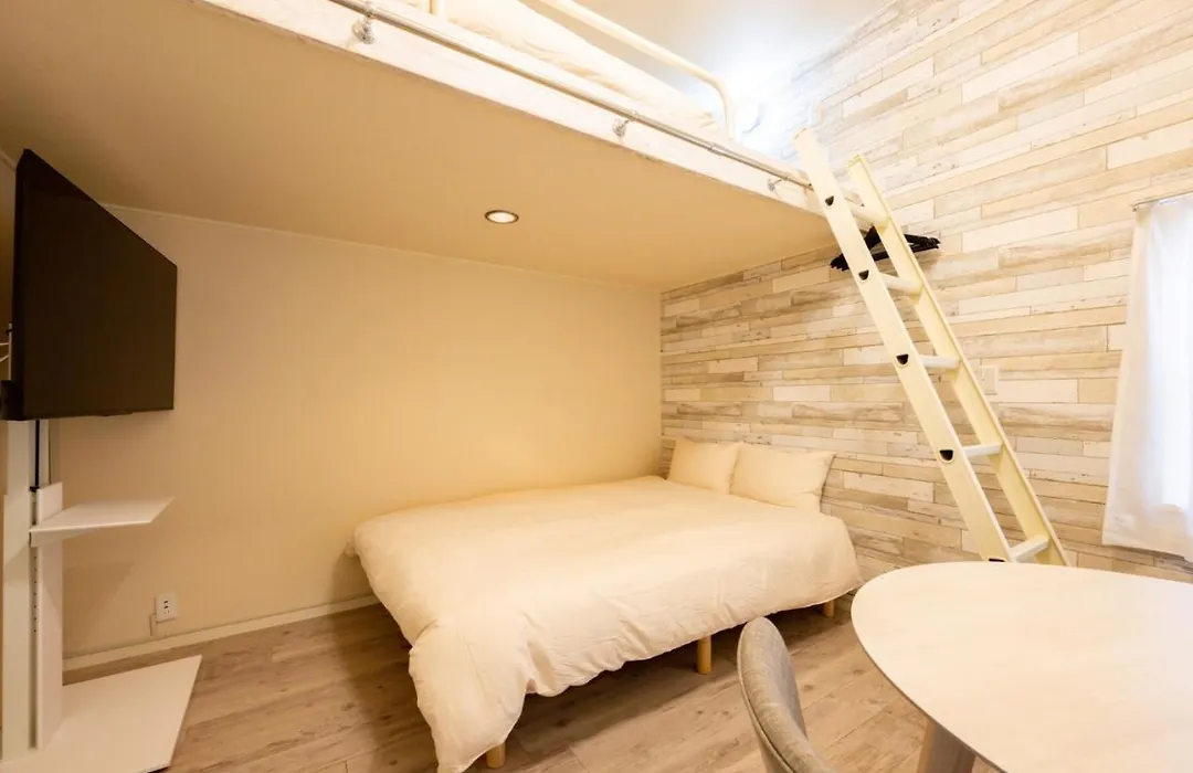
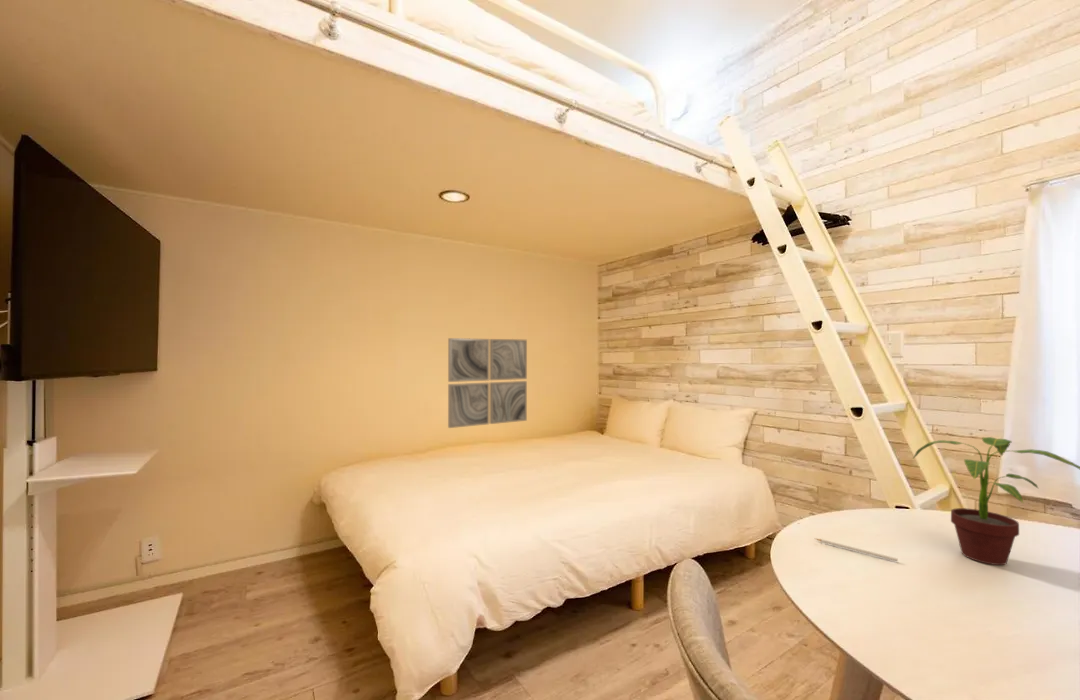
+ potted plant (989, 498)
+ wall art (490, 382)
+ drawing pencil (853, 548)
